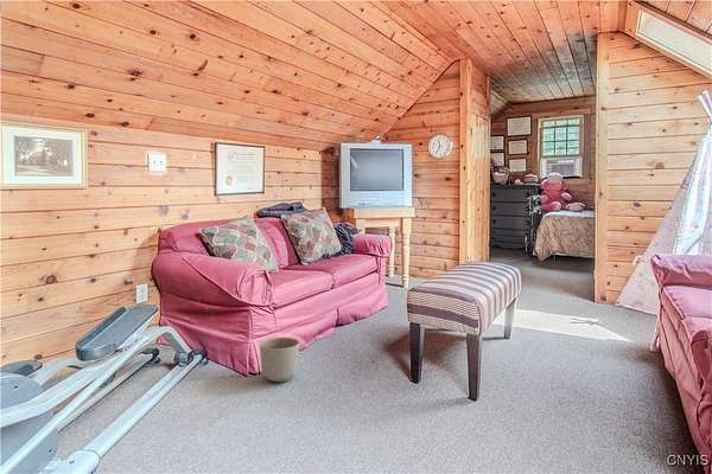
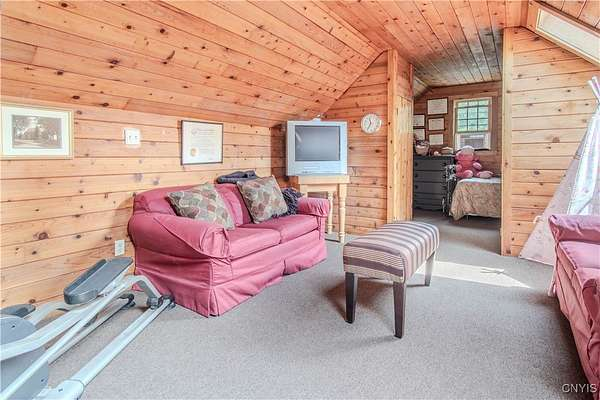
- planter (279, 360)
